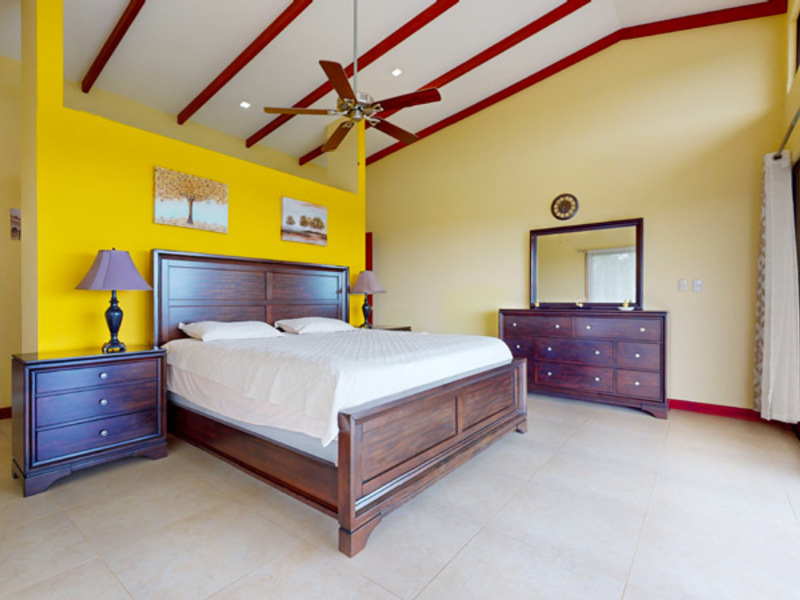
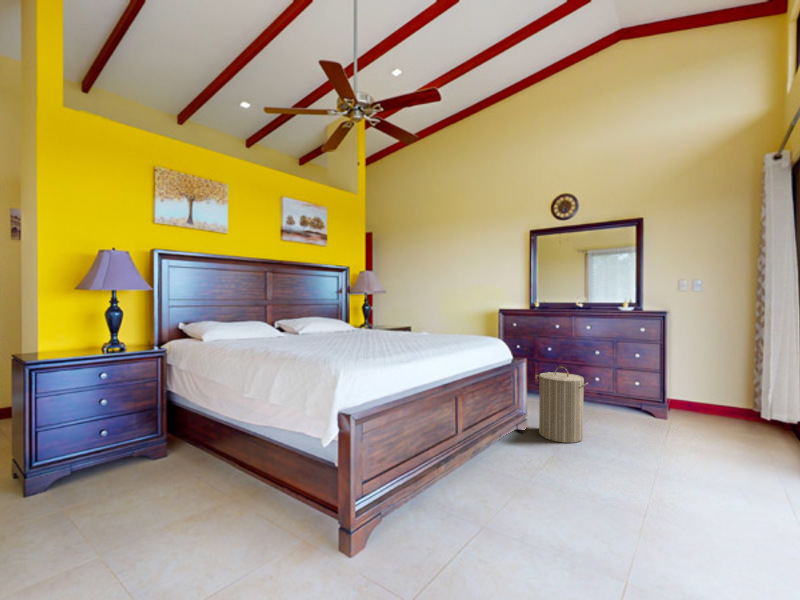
+ laundry hamper (560, 401)
